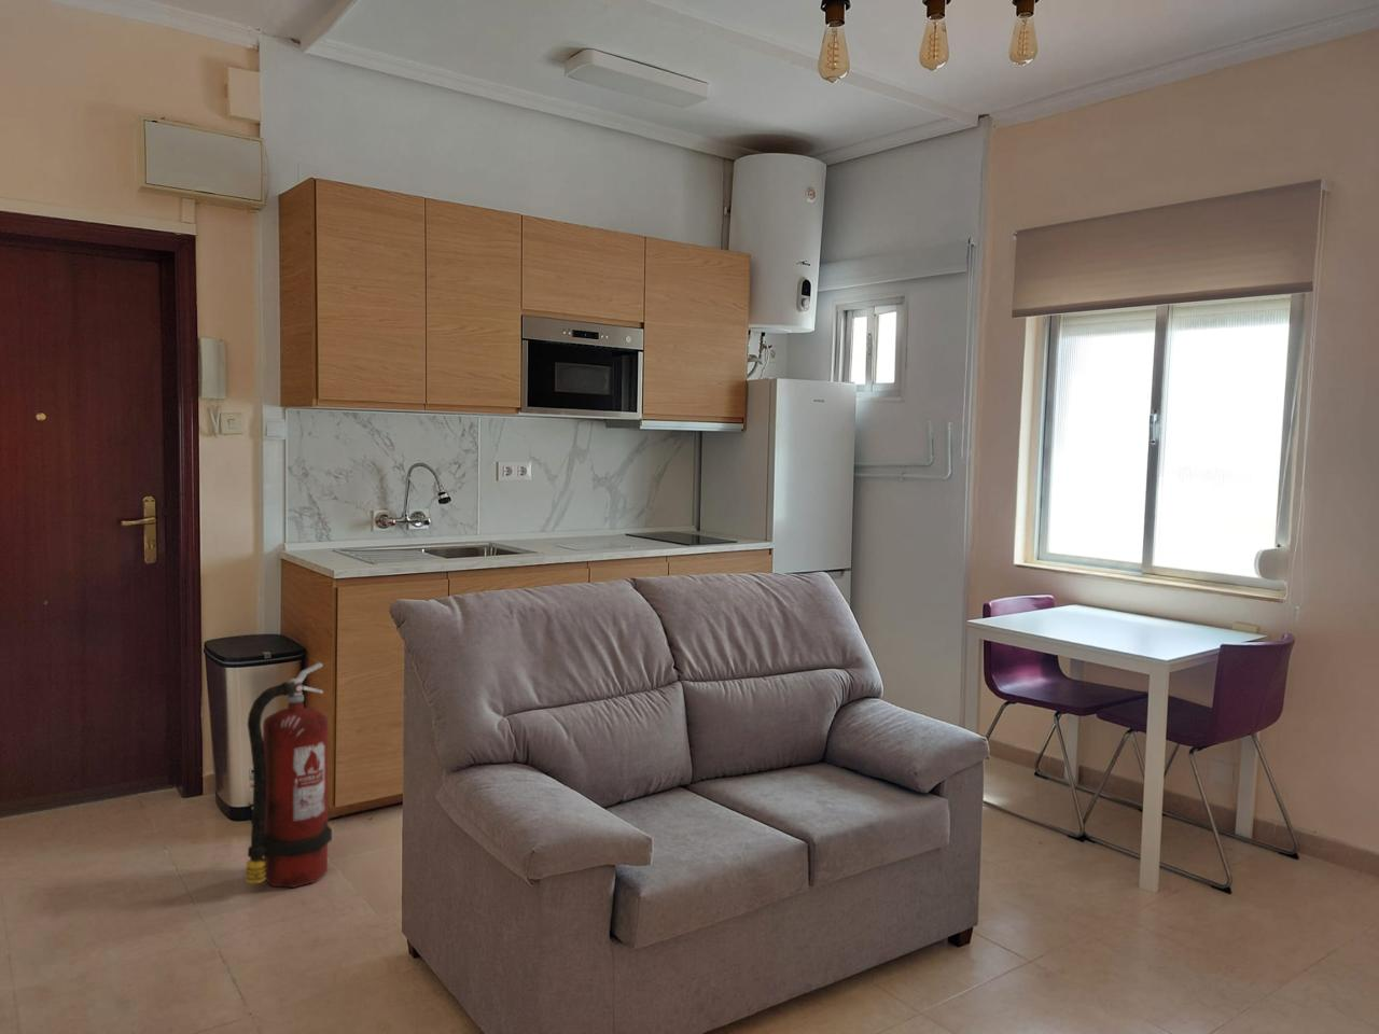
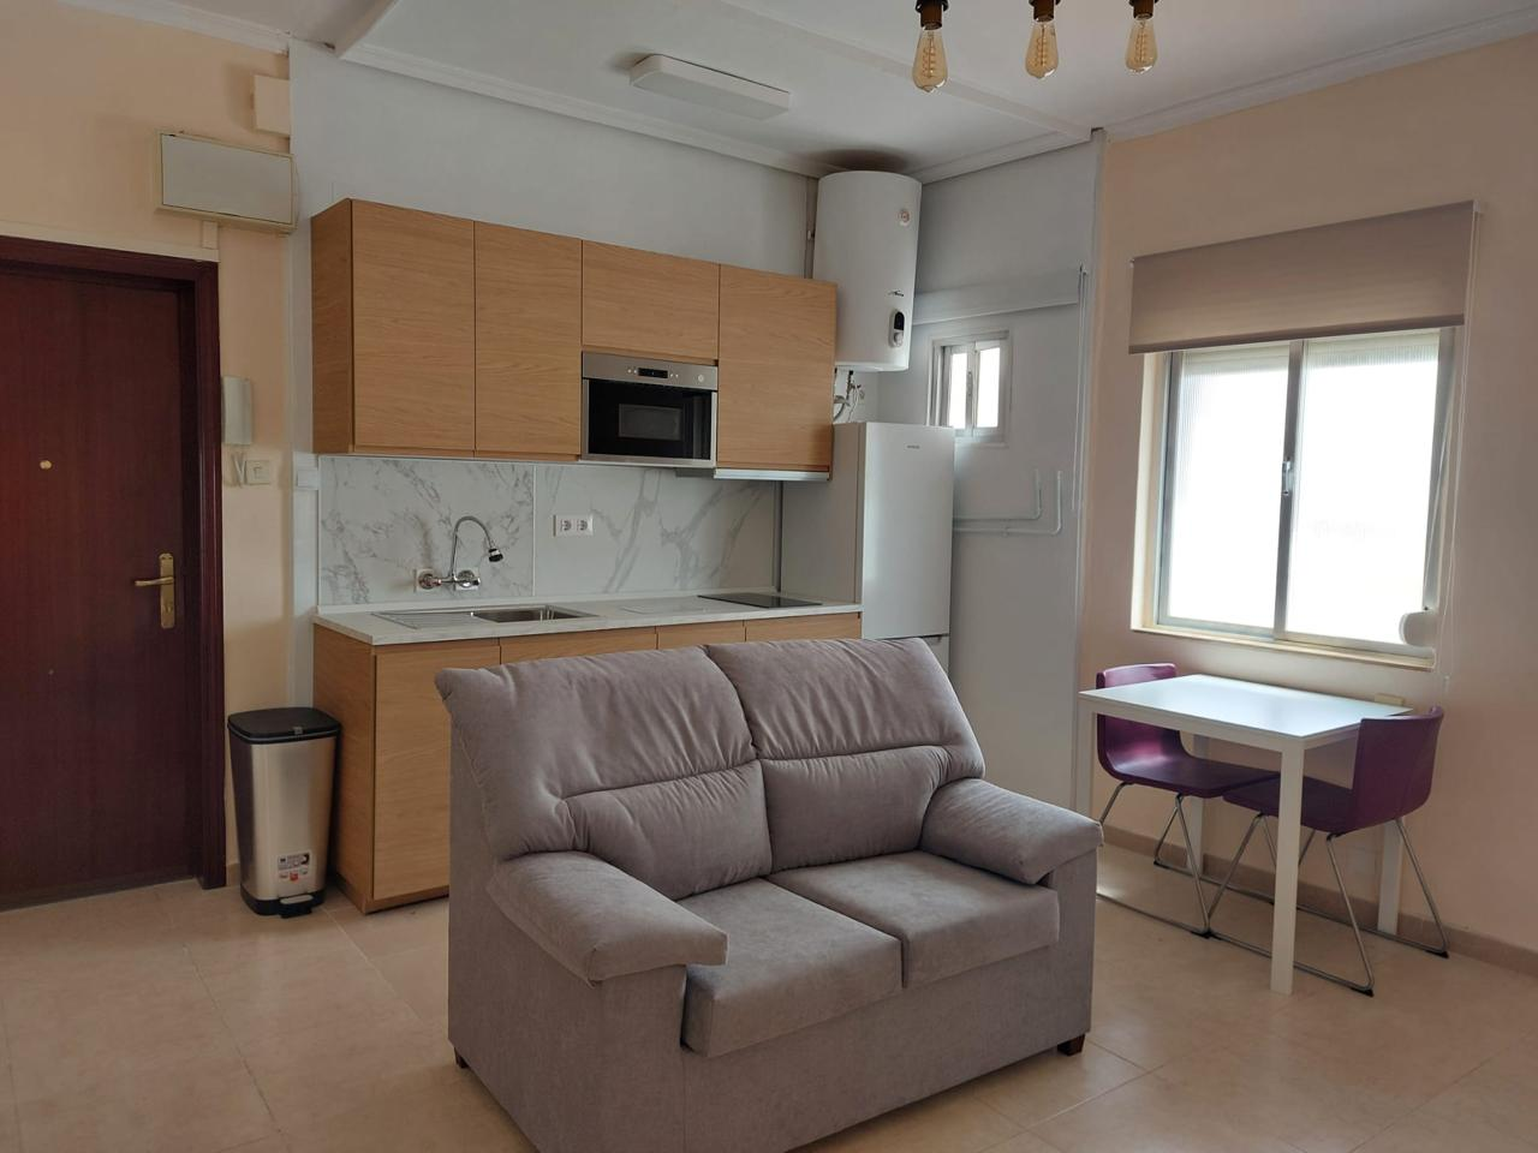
- fire extinguisher (287, 775)
